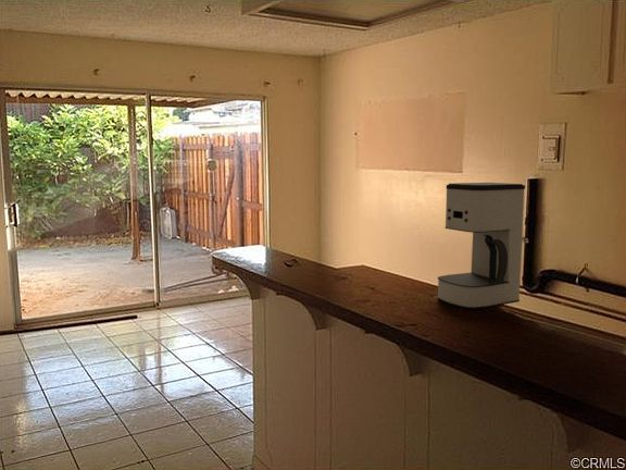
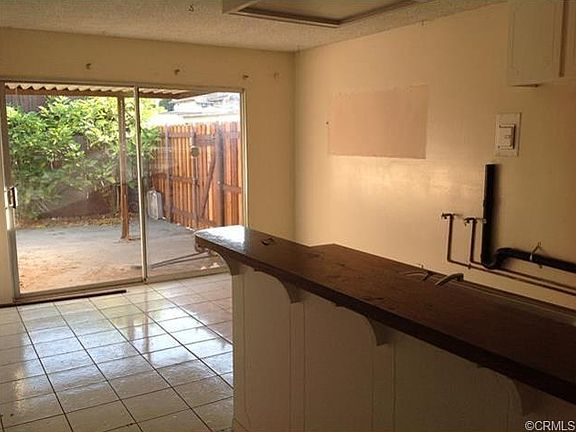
- coffee maker (480, 243)
